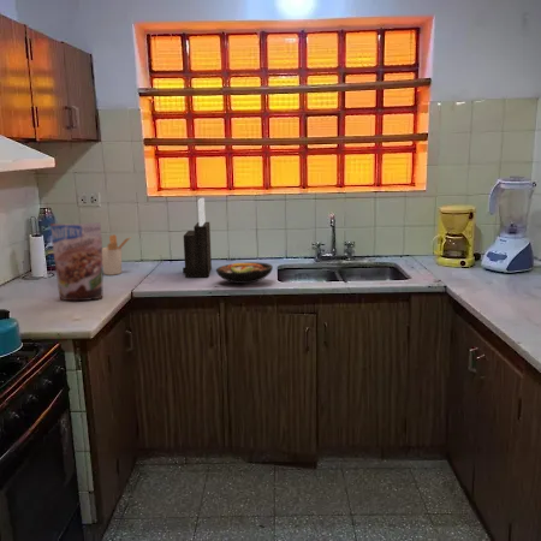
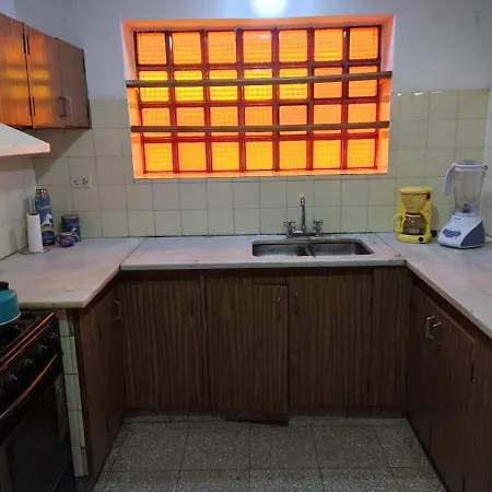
- knife block (195, 236)
- utensil holder (117, 254)
- granola pouch (78, 261)
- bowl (244, 273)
